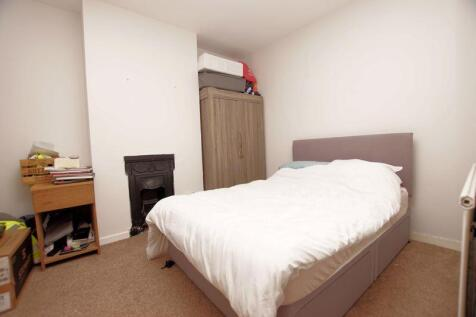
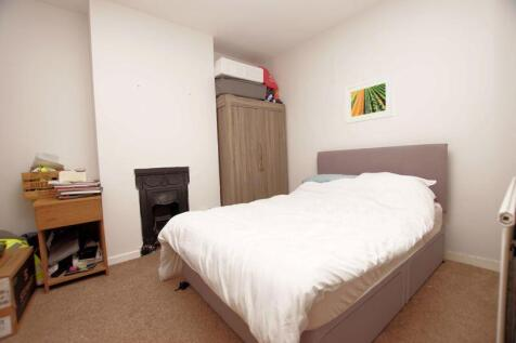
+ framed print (367, 101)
